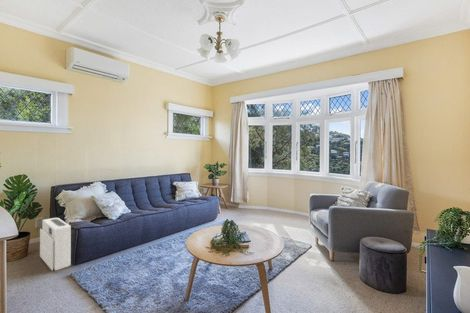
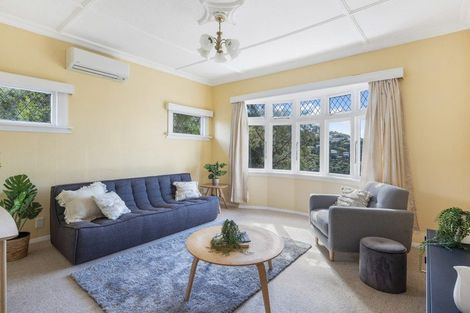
- air purifier (55, 241)
